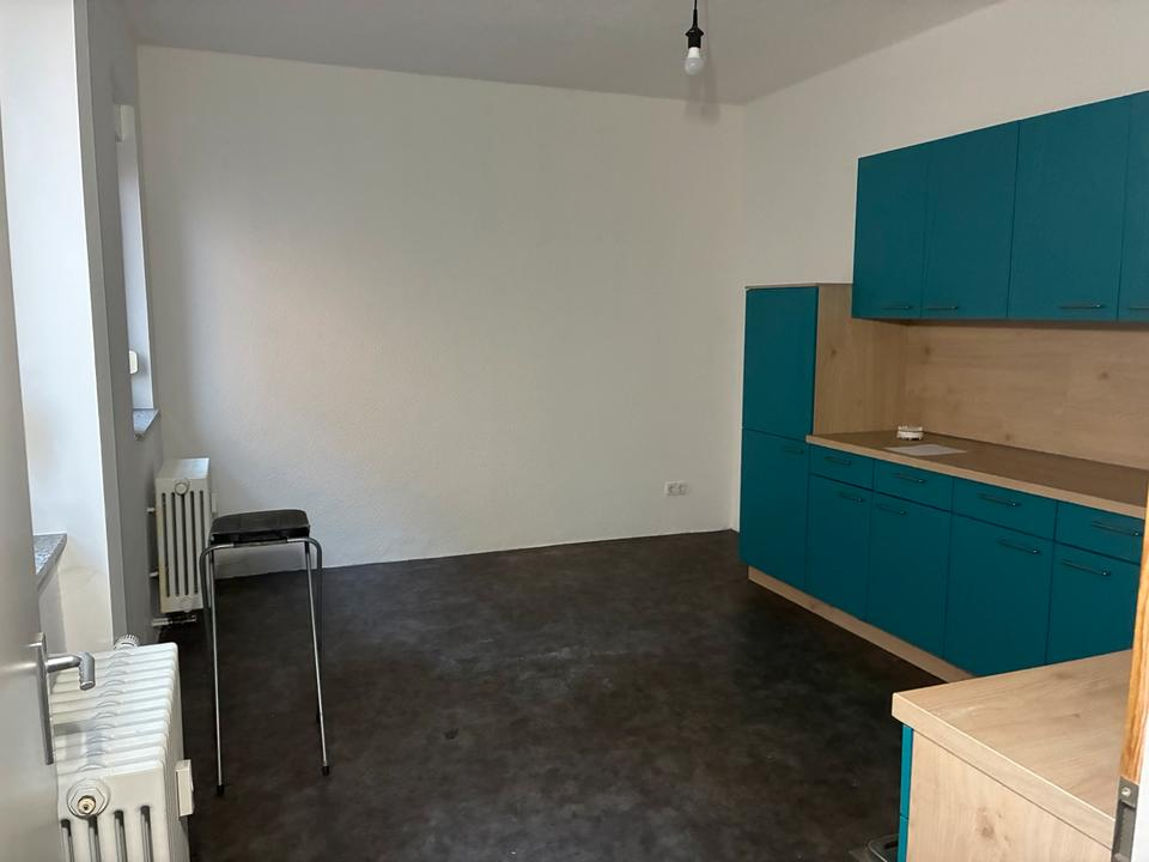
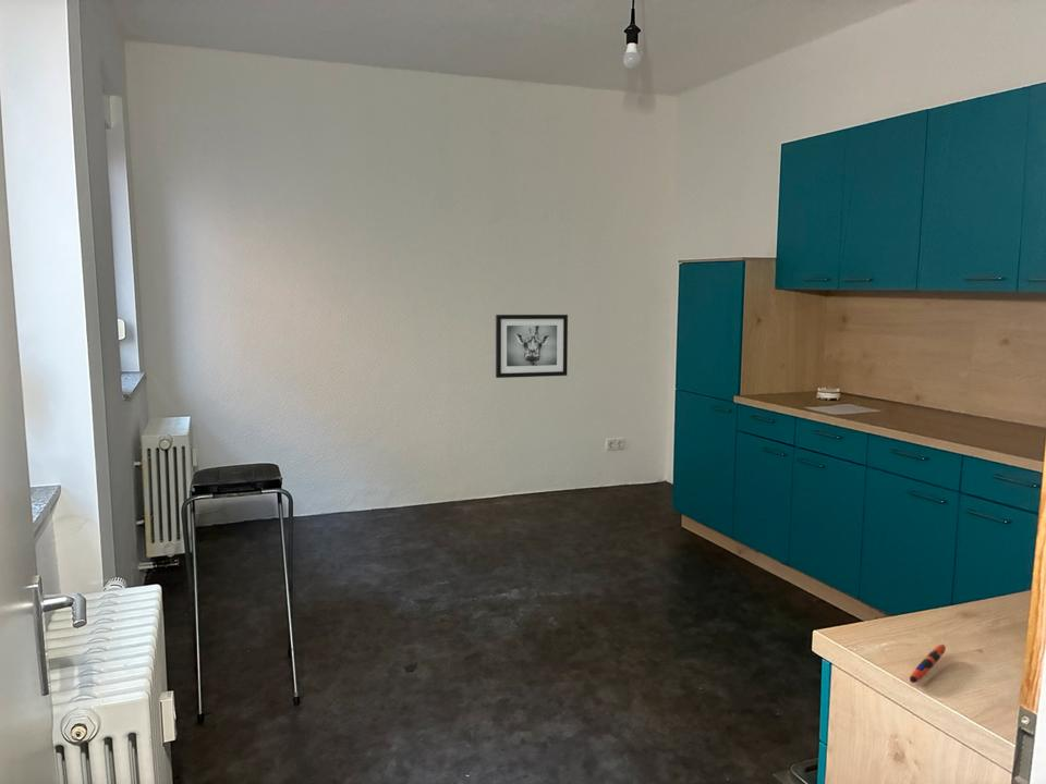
+ pen (927, 662)
+ wall art (532, 345)
